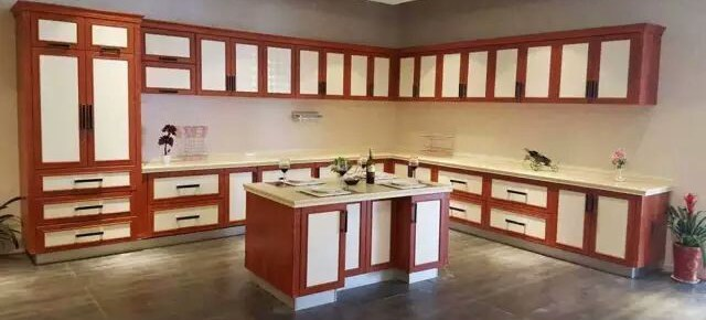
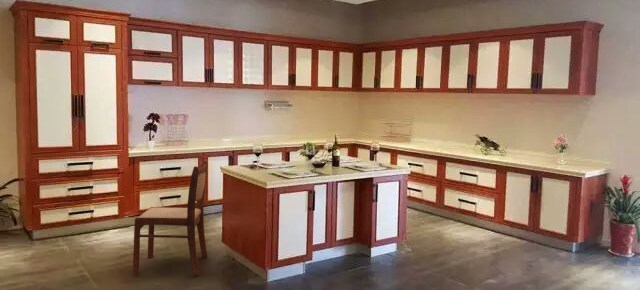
+ dining chair (172, 214)
